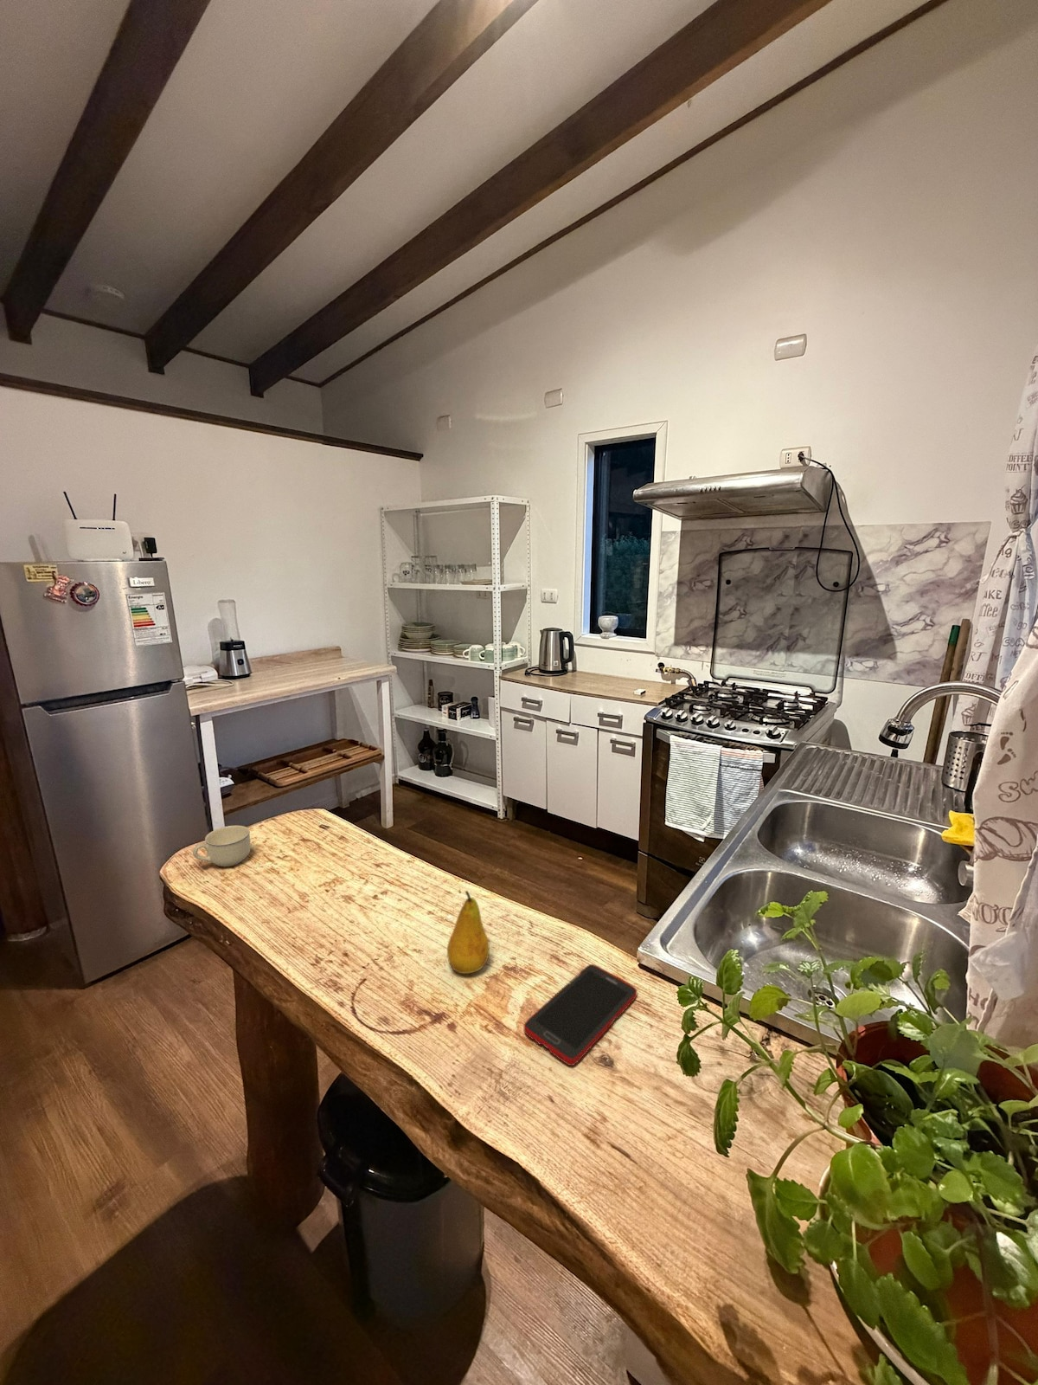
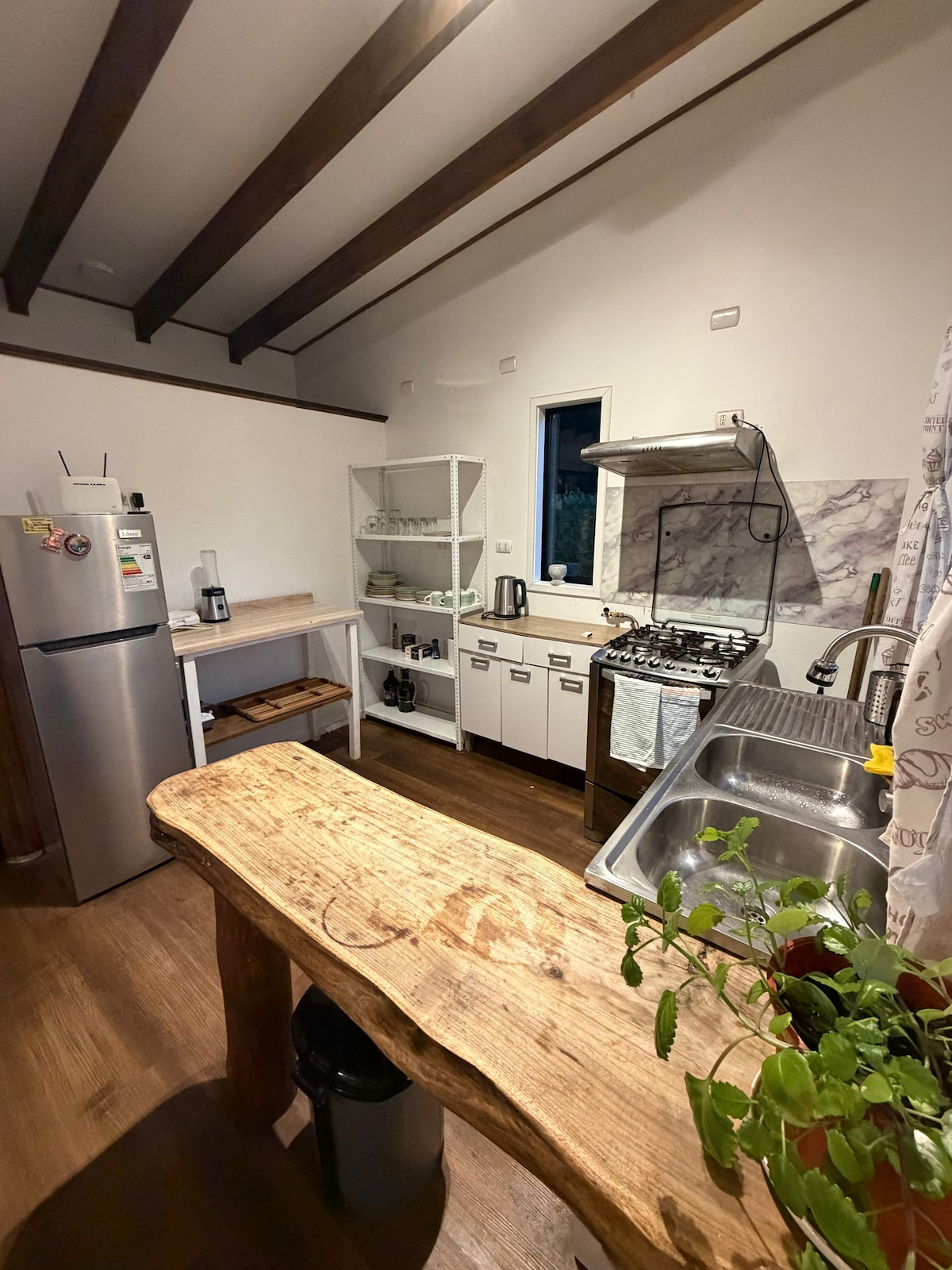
- cell phone (582, 1010)
- cup (222, 850)
- fruit (467, 928)
